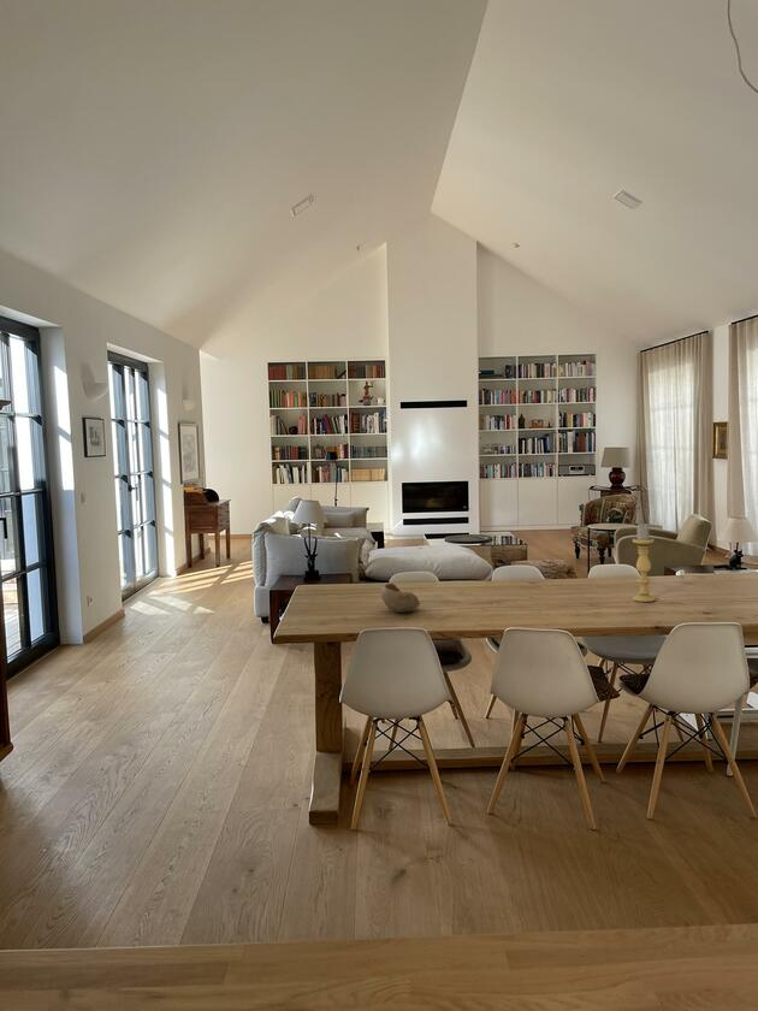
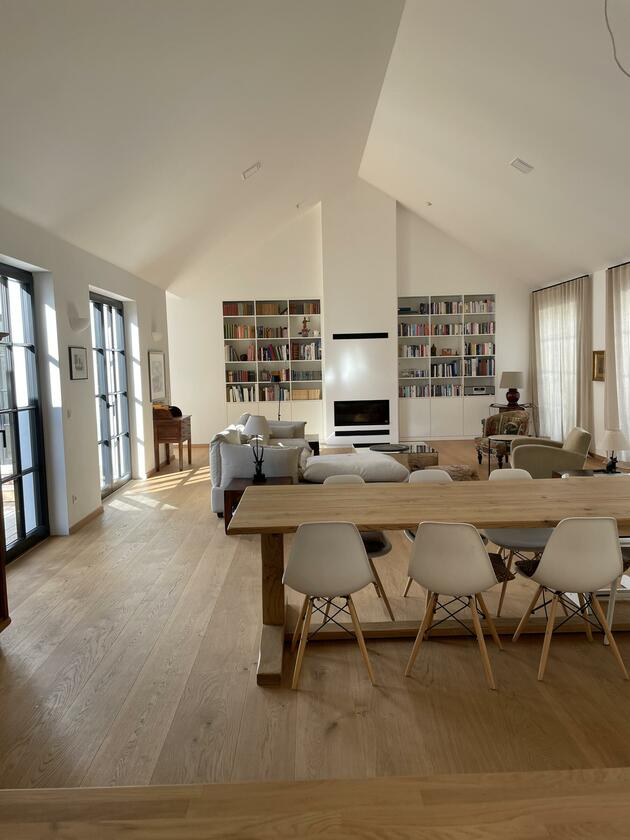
- candle holder (642, 561)
- bowl (401, 597)
